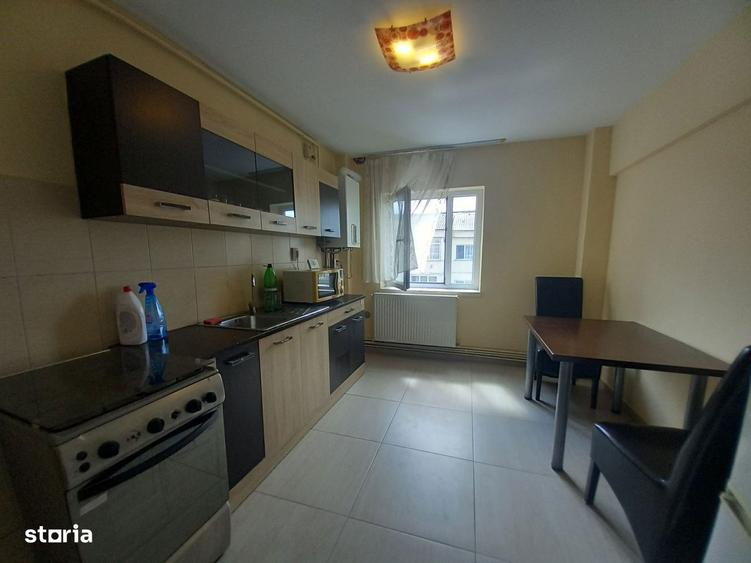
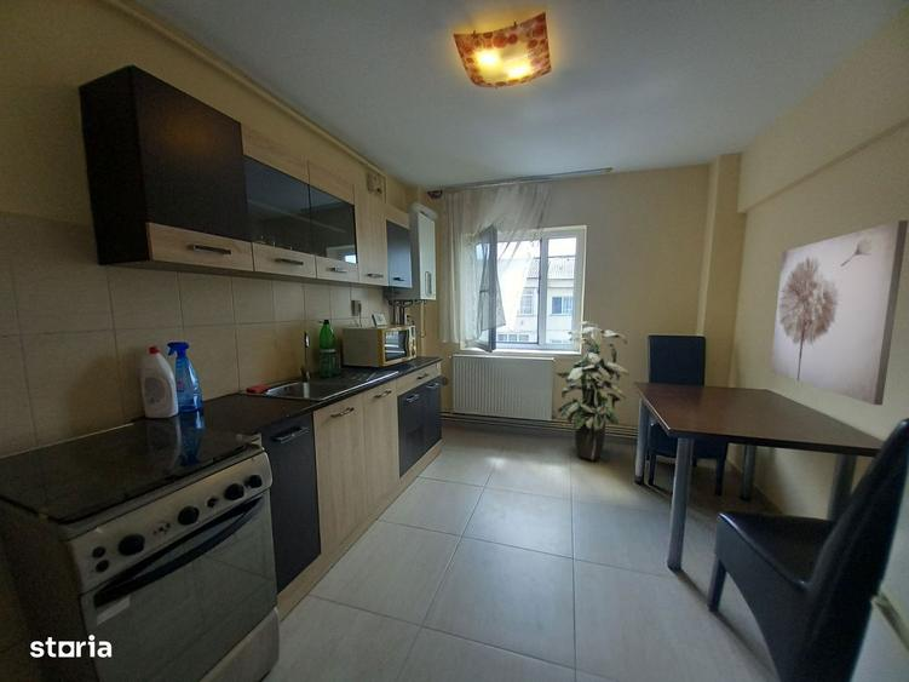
+ indoor plant (588, 389)
+ wall art (822, 314)
